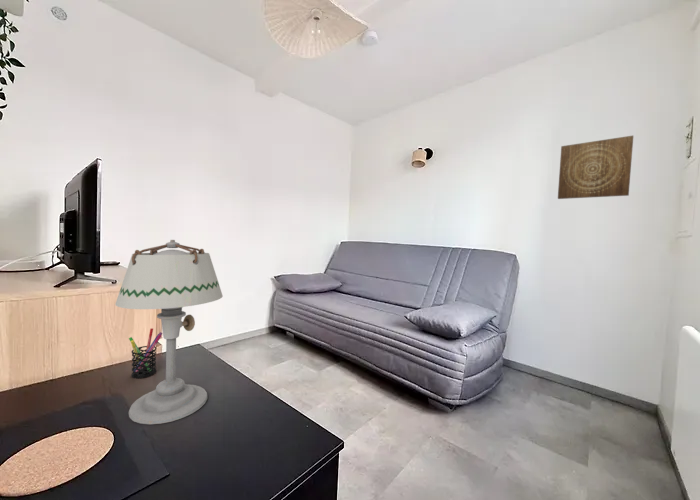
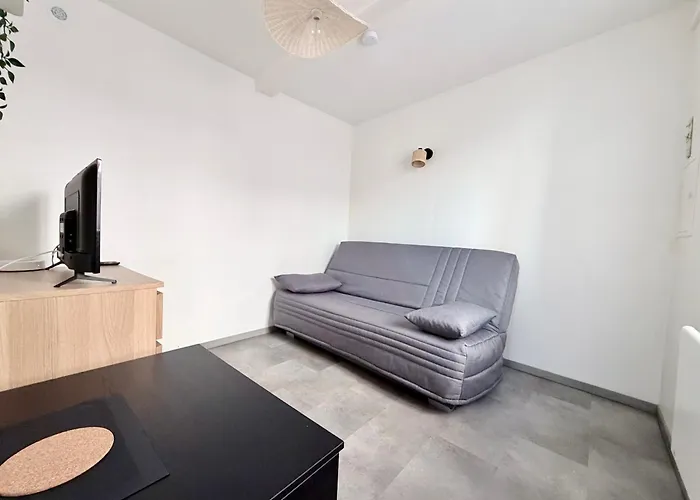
- wall art (593, 169)
- pen holder (142, 351)
- table lamp (172, 322)
